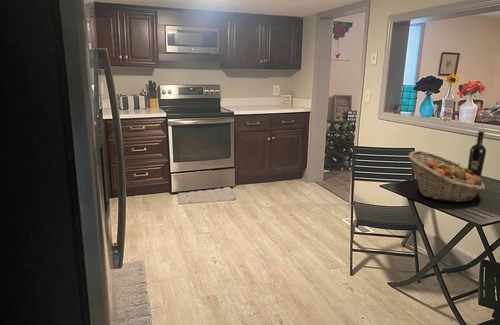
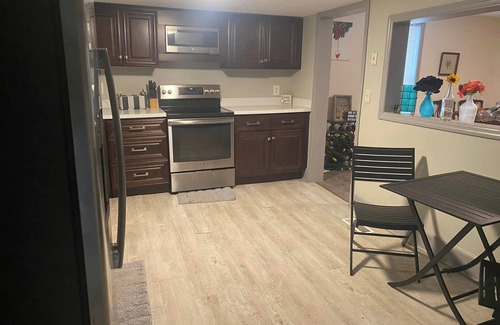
- fruit basket (444, 175)
- wine bottle (477, 154)
